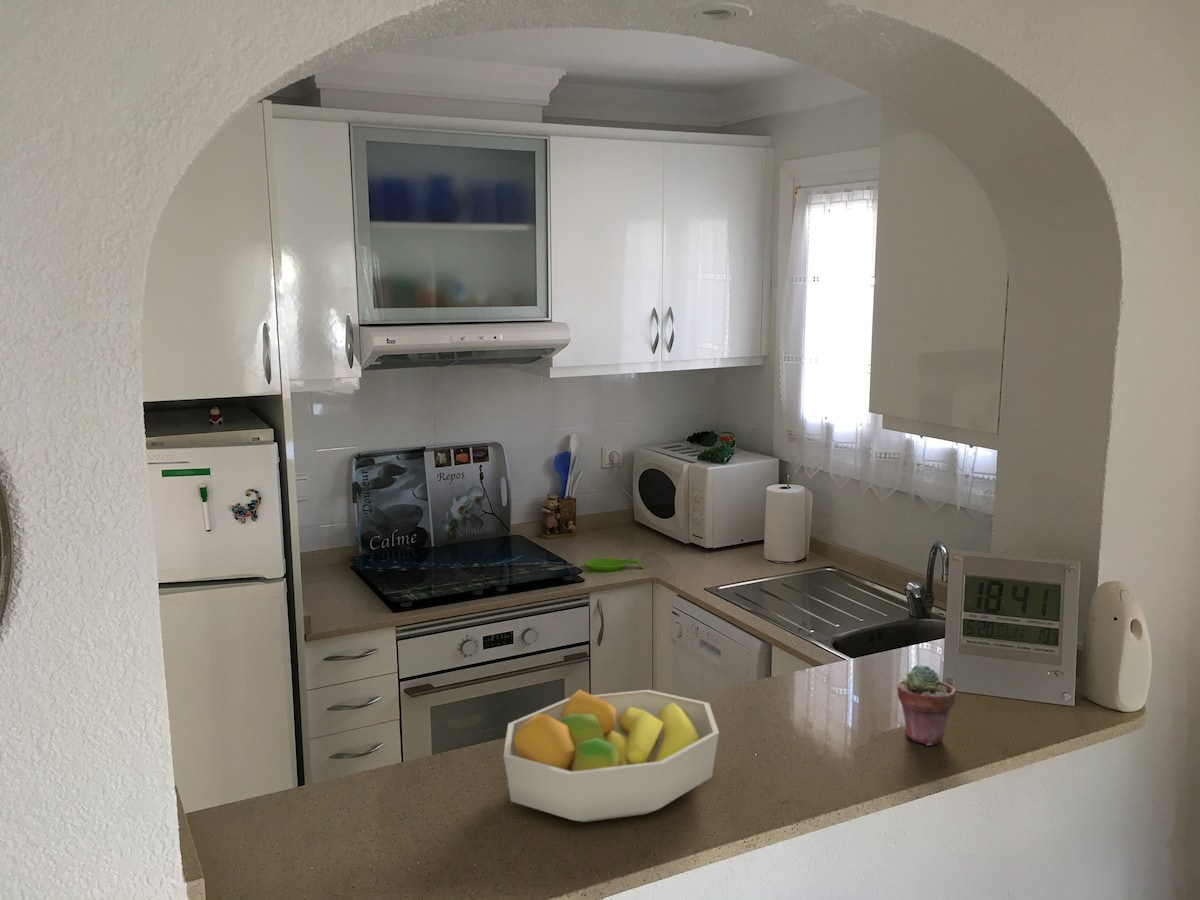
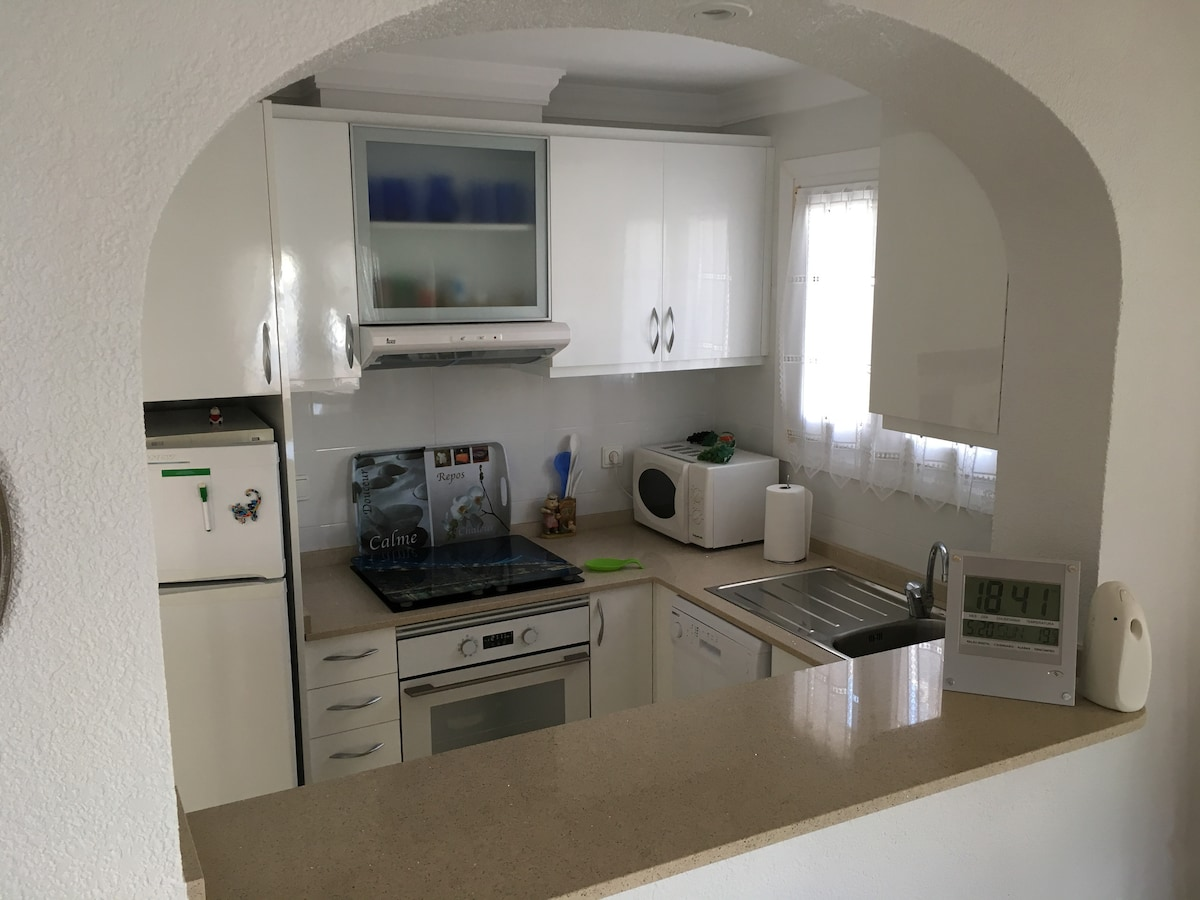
- fruit bowl (612, 744)
- potted succulent (925, 701)
